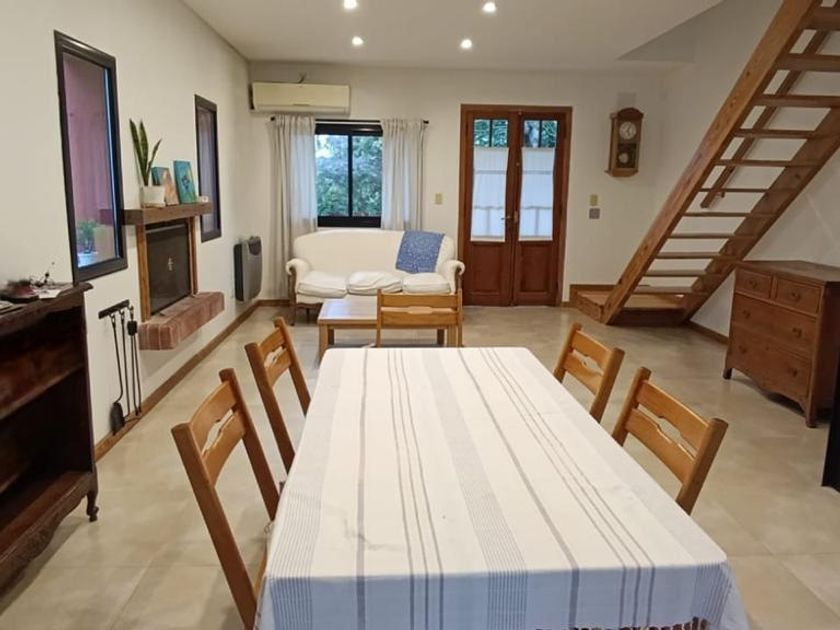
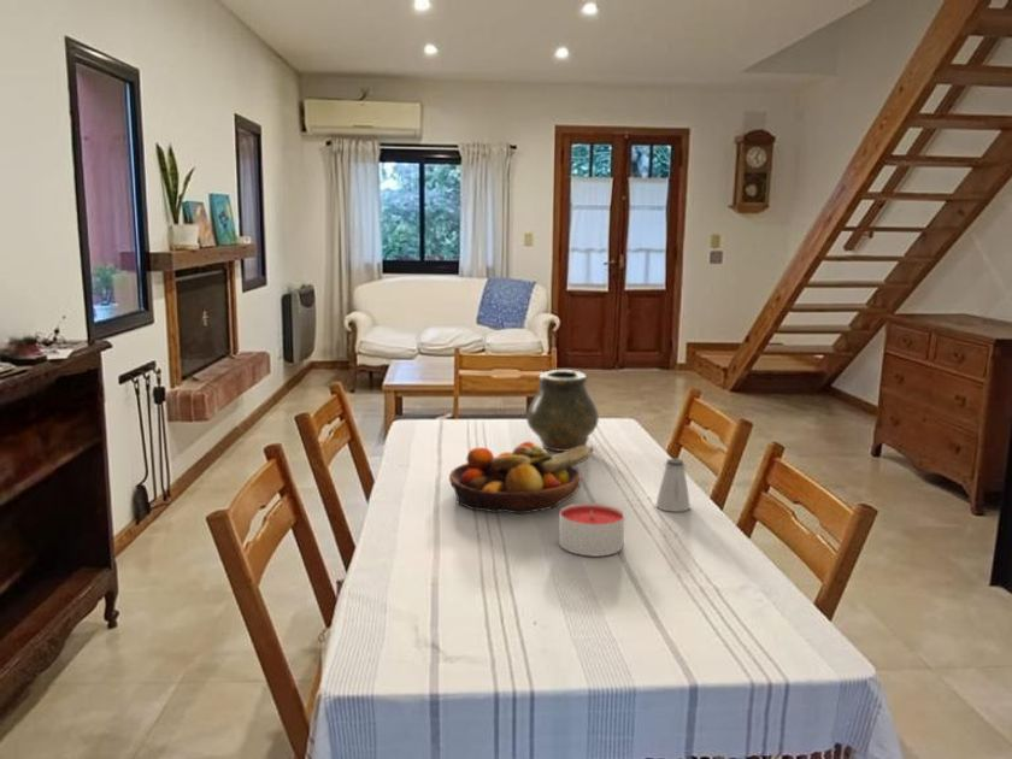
+ saltshaker (673, 483)
+ fruit bowl (516, 467)
+ candle (590, 526)
+ vase (563, 410)
